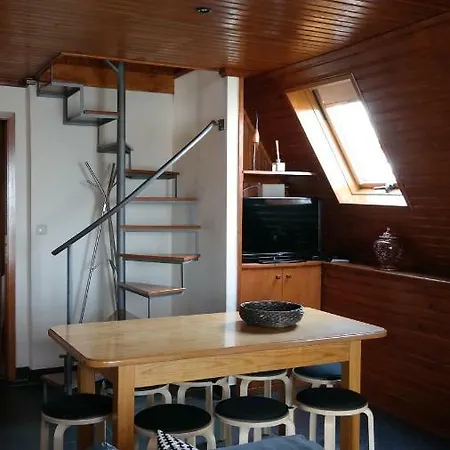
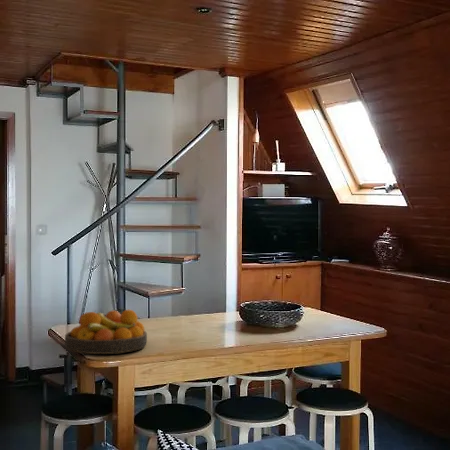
+ fruit bowl (106, 328)
